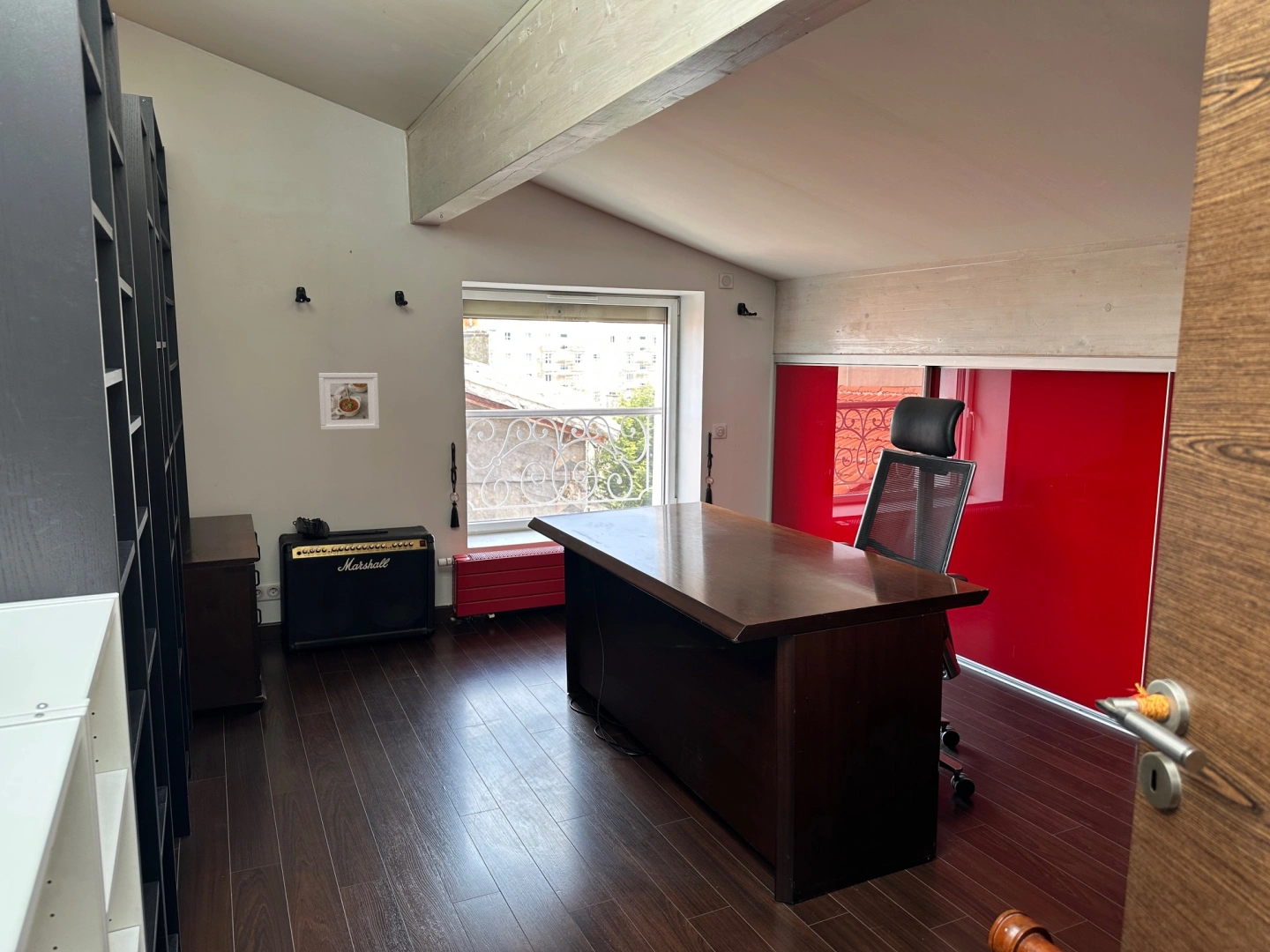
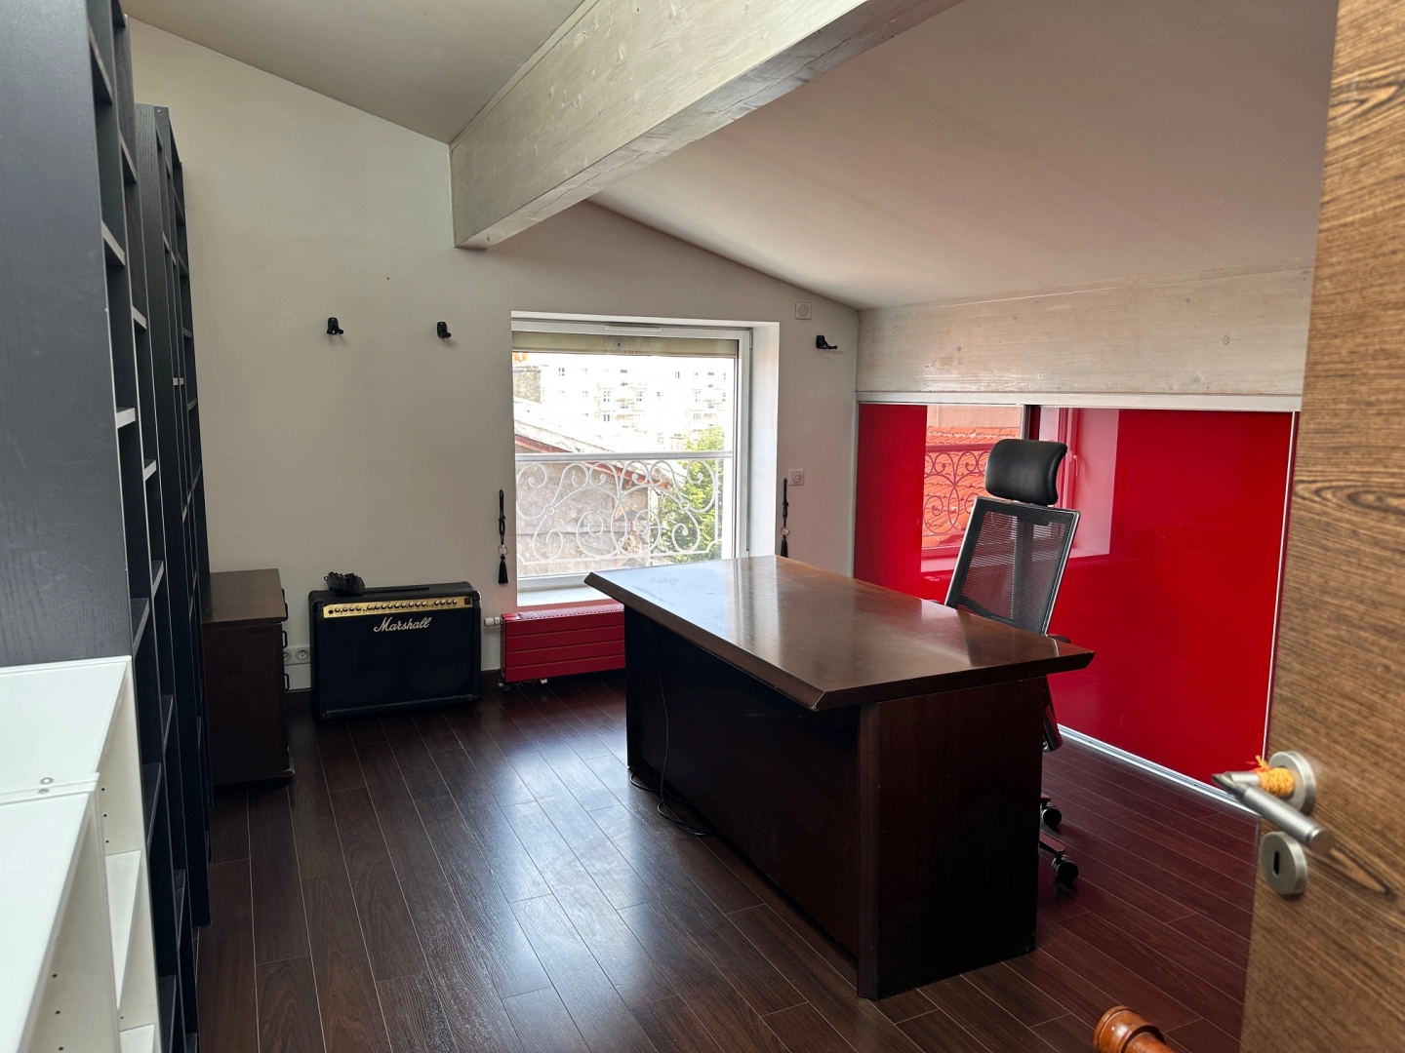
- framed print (349, 401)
